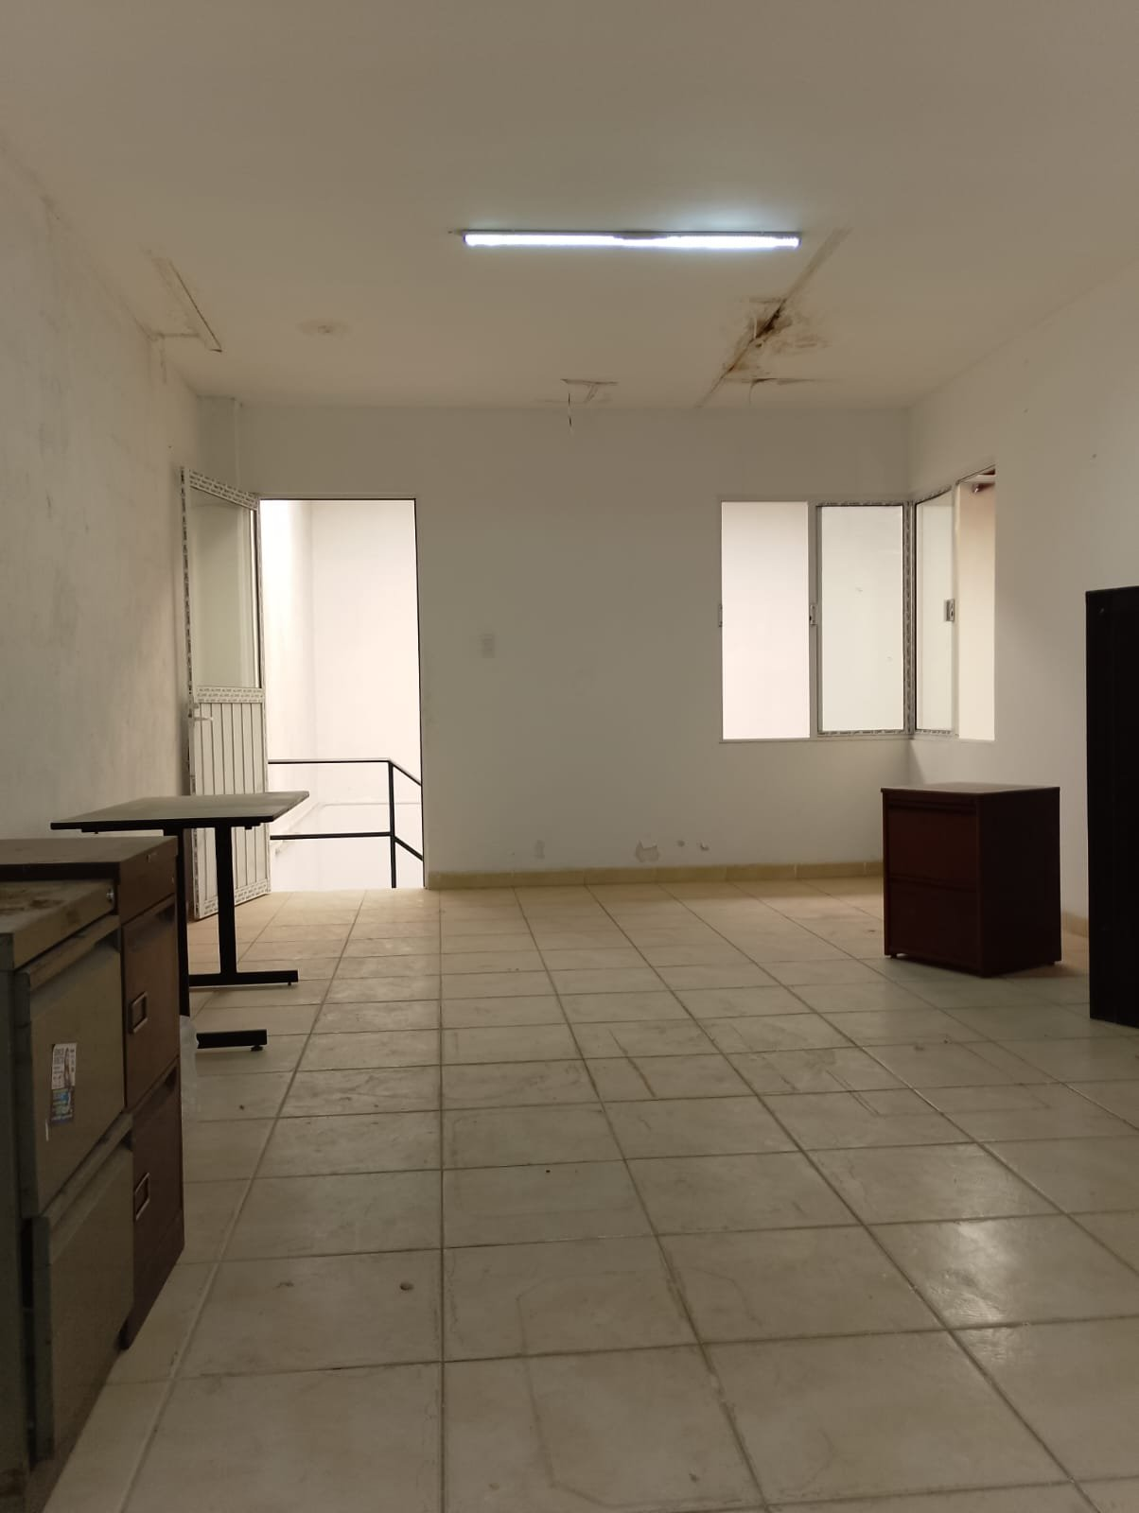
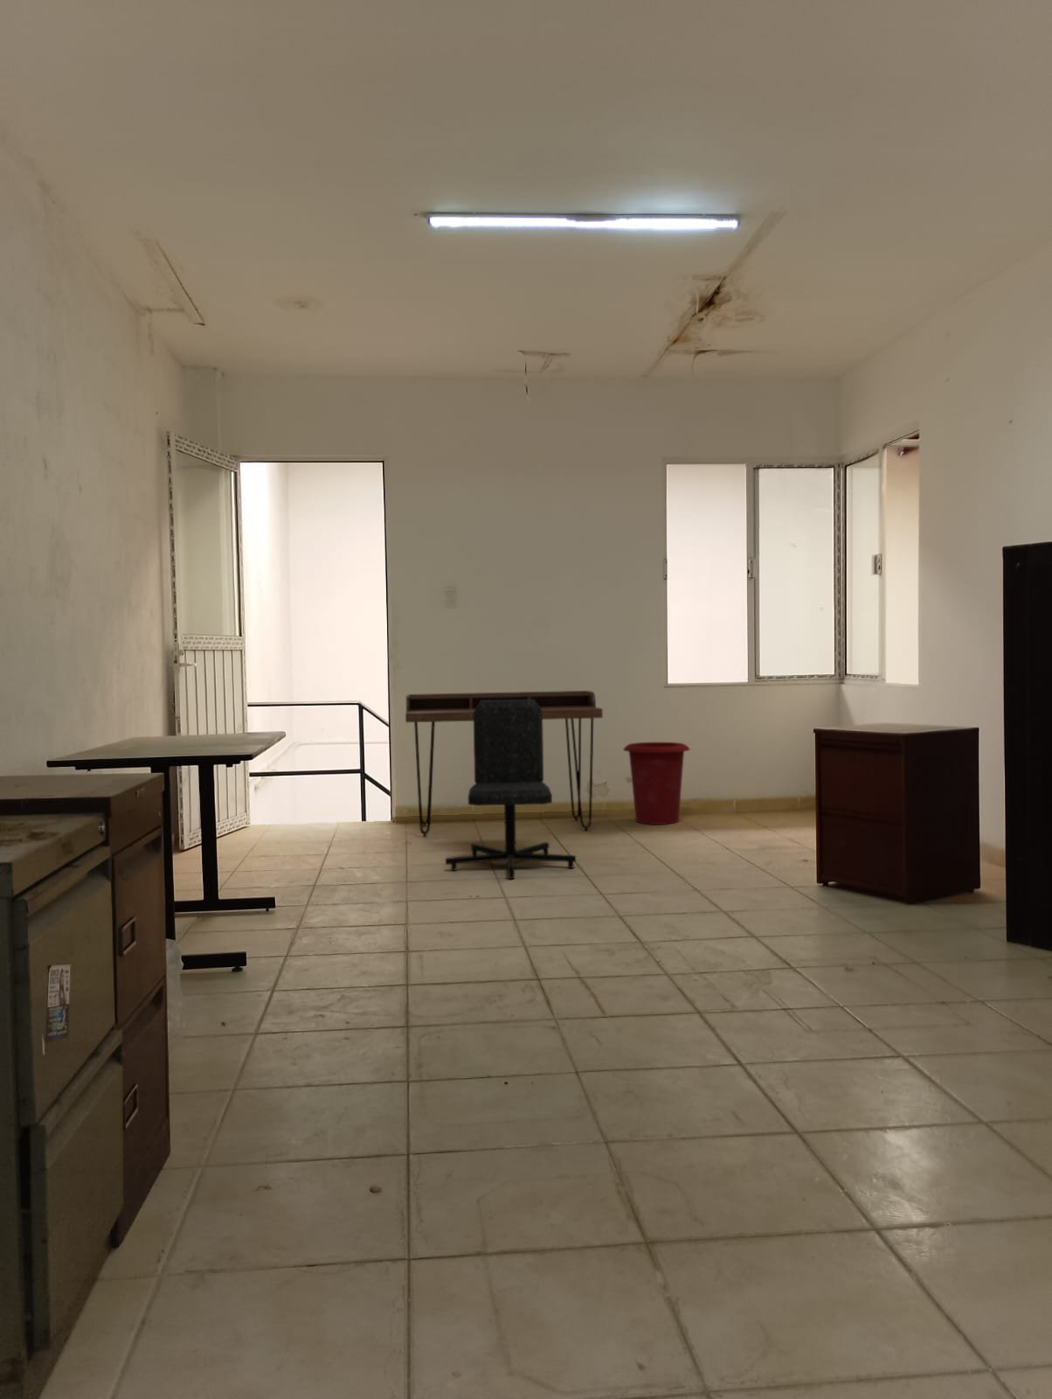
+ chair (508, 784)
+ desk (473, 720)
+ waste bin (656, 783)
